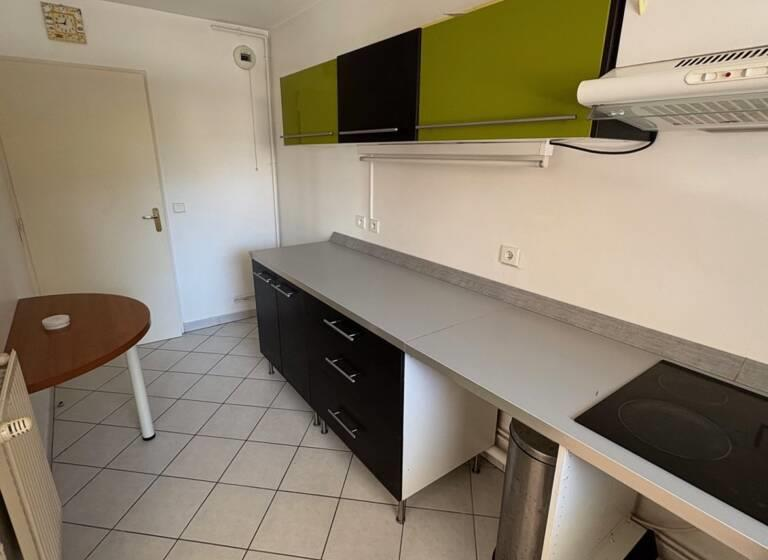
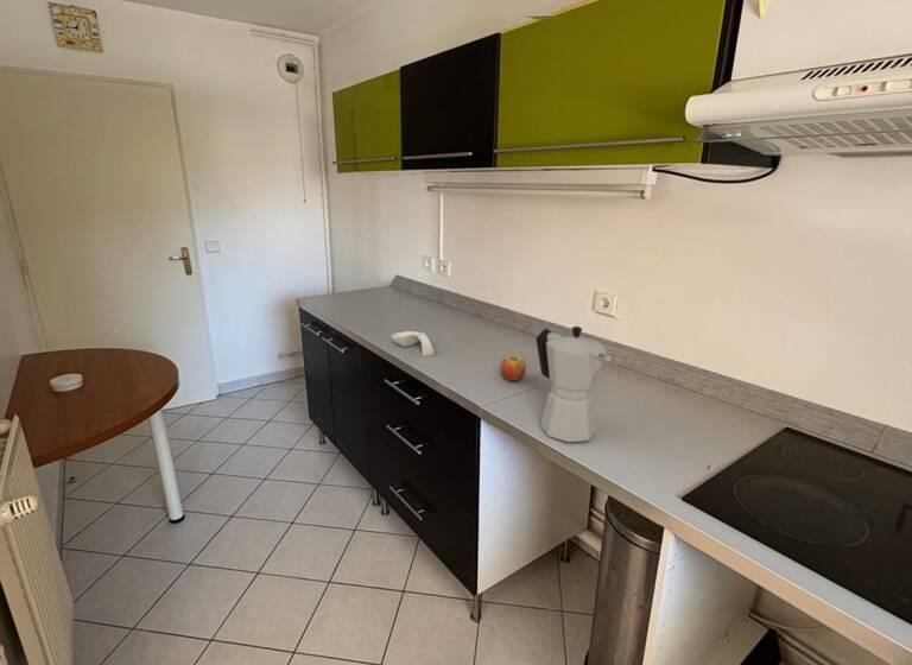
+ fruit (513, 367)
+ moka pot (568, 378)
+ spoon rest (413, 338)
